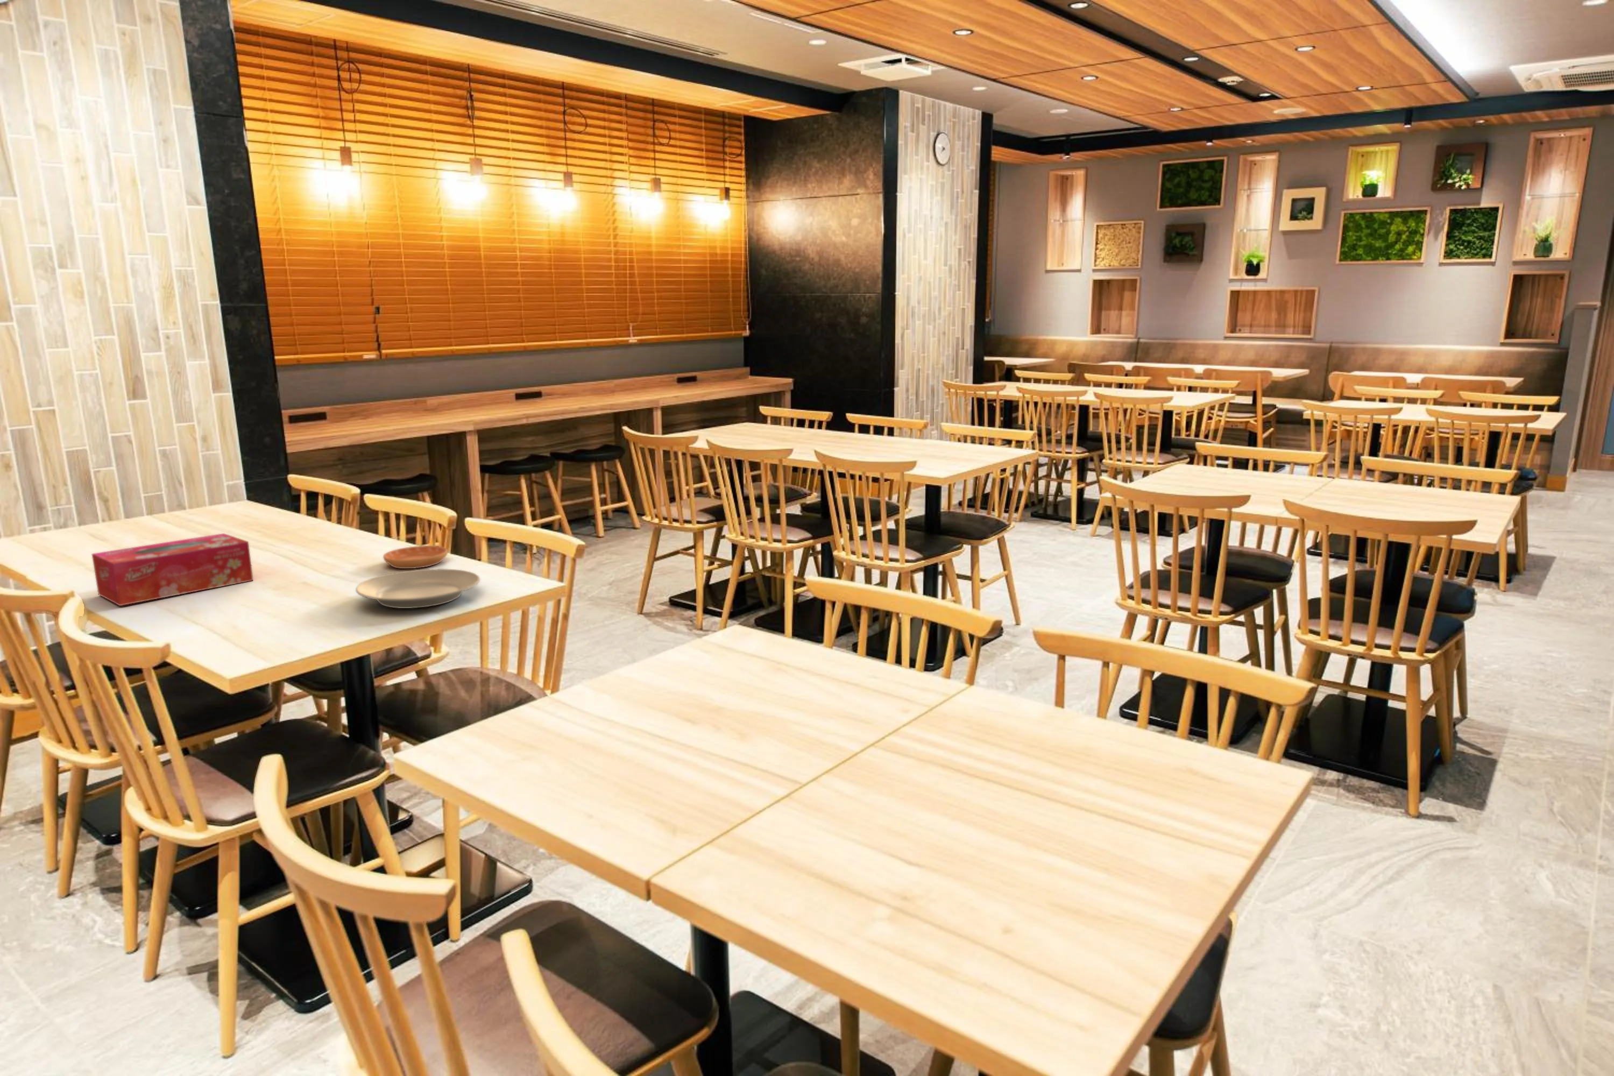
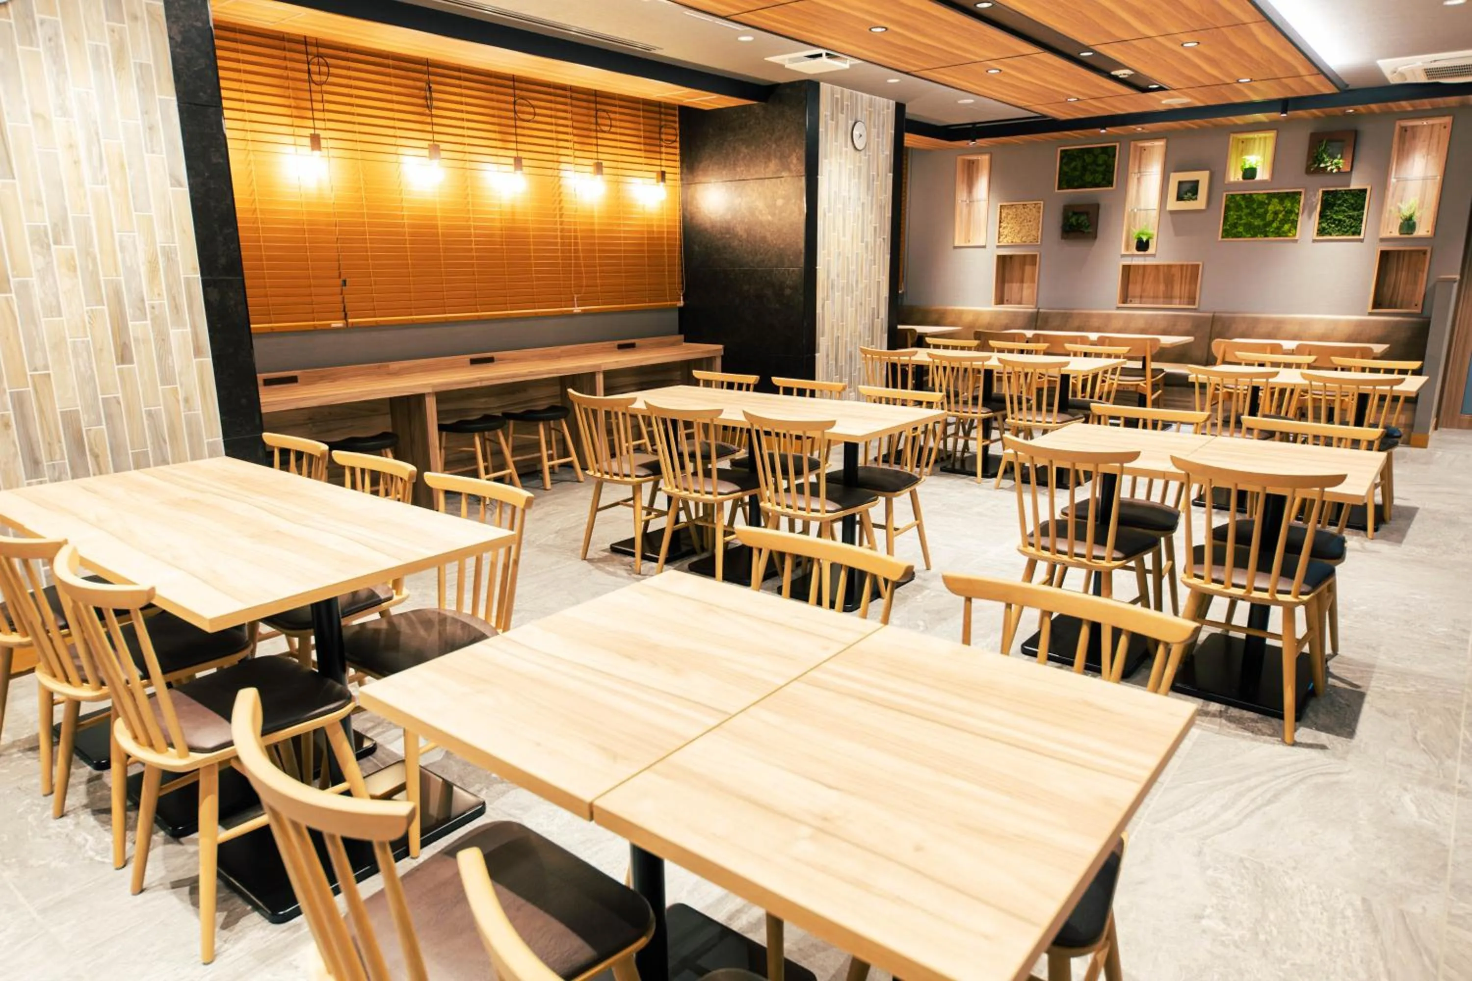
- saucer (416, 557)
- tissue box (174, 567)
- plate (419, 590)
